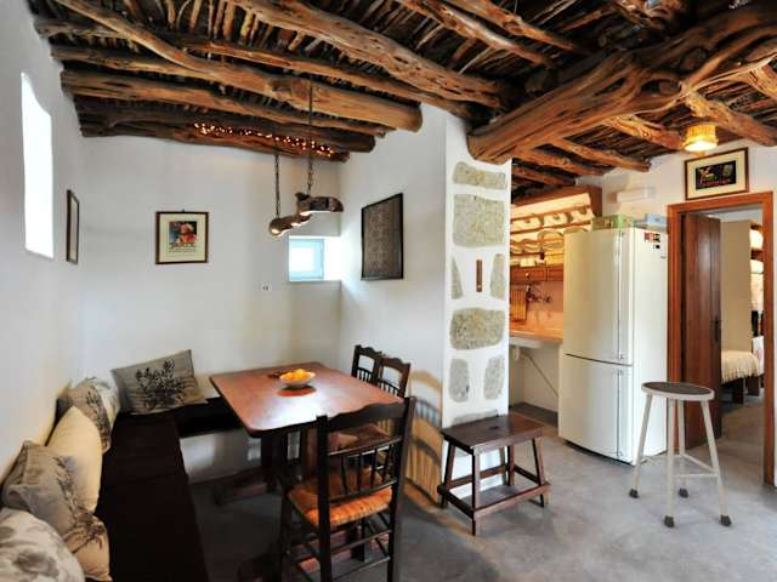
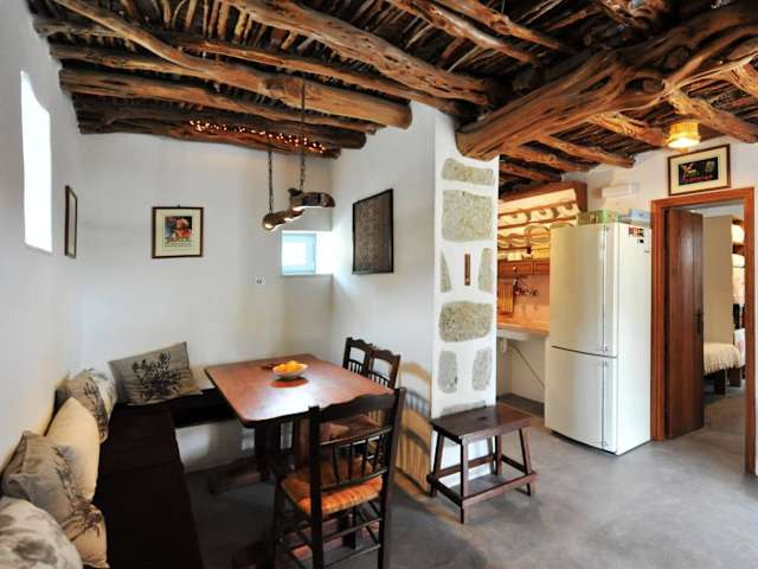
- stool (679, 449)
